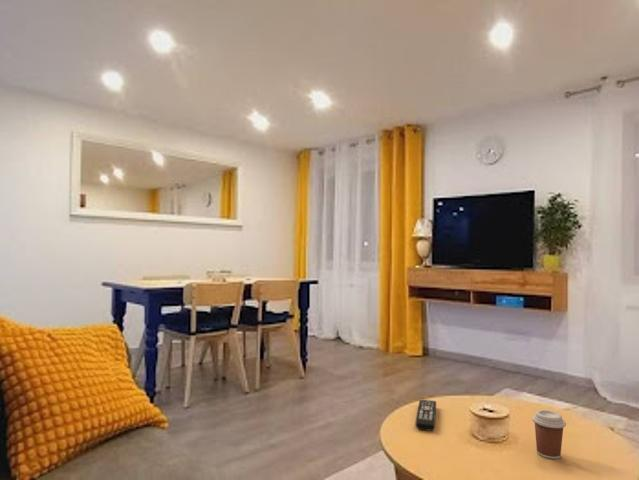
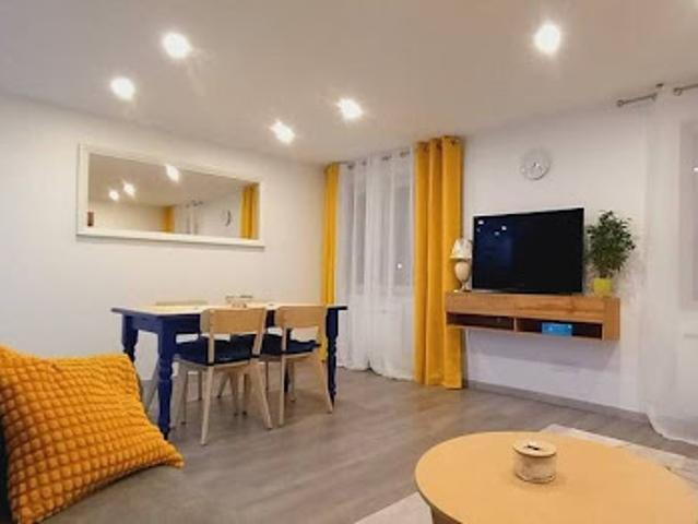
- coffee cup (548, 433)
- remote control (426, 414)
